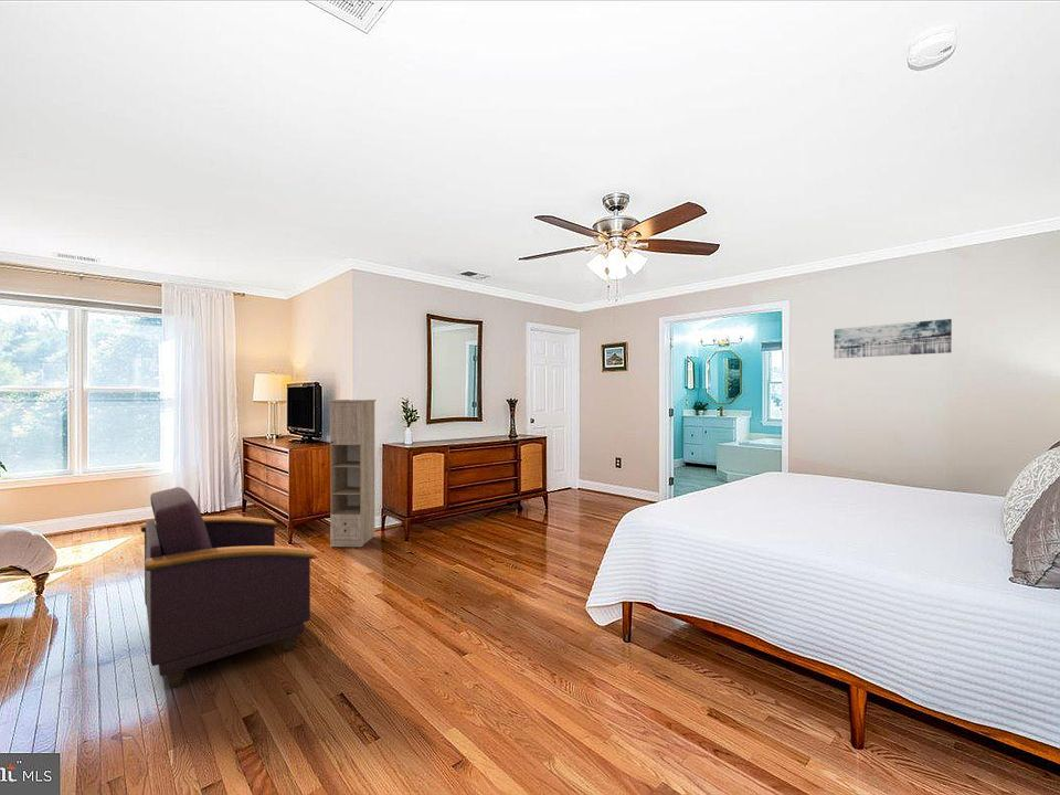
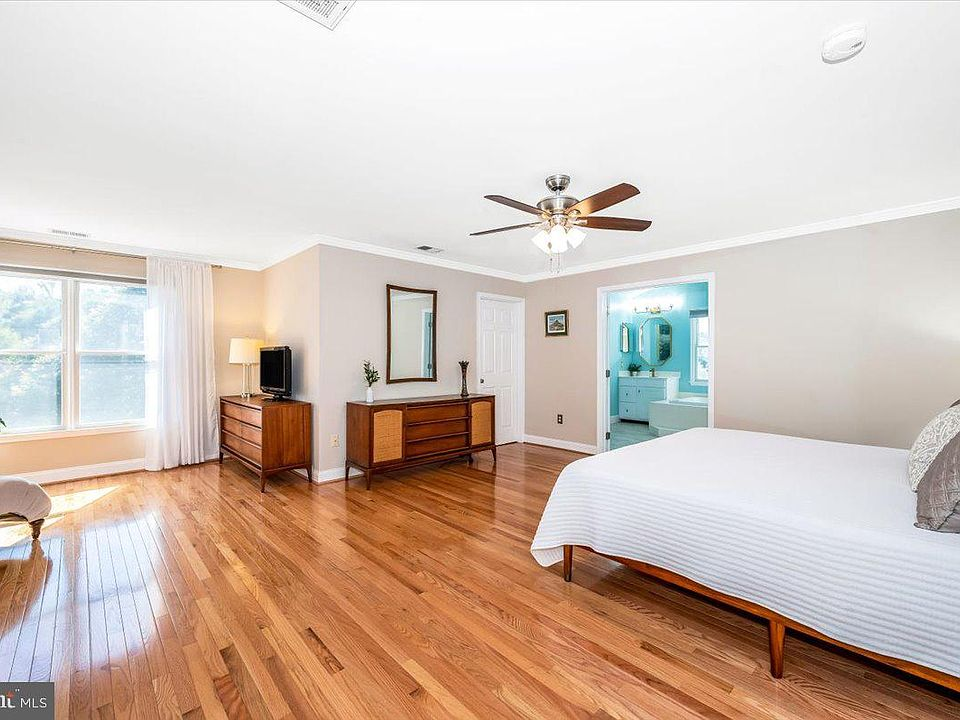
- armchair (223, 561)
- storage cabinet (352, 470)
- wall art (888, 340)
